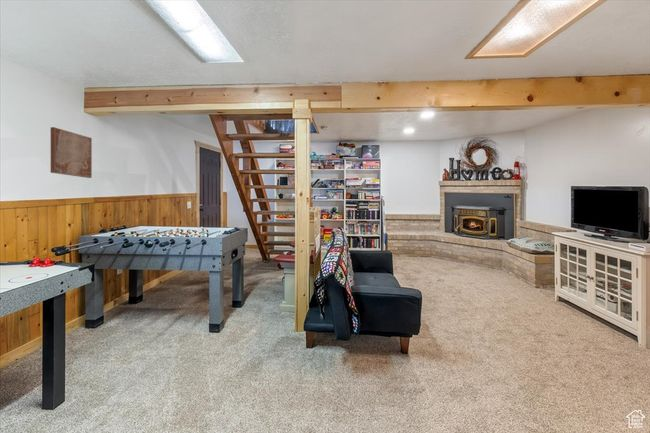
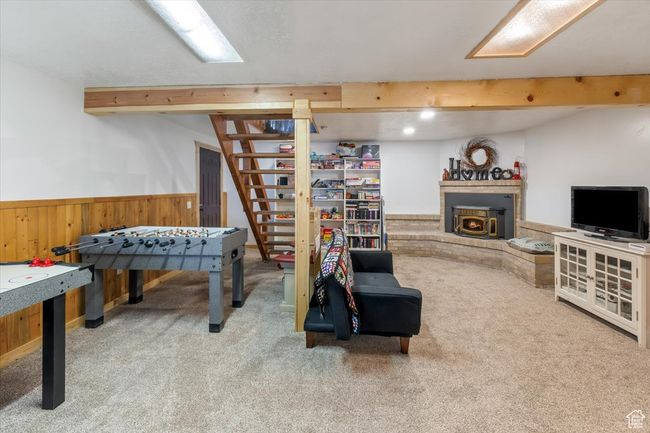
- wall art (72, 154)
